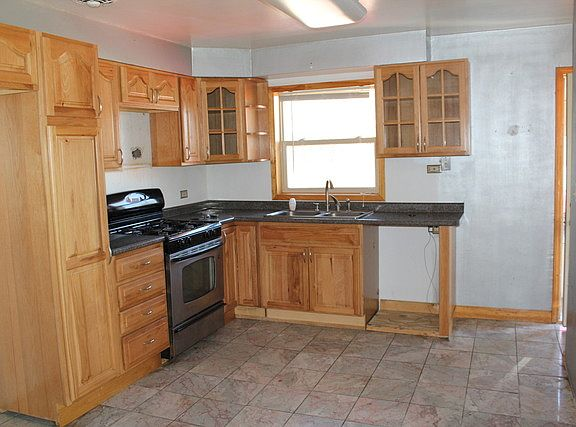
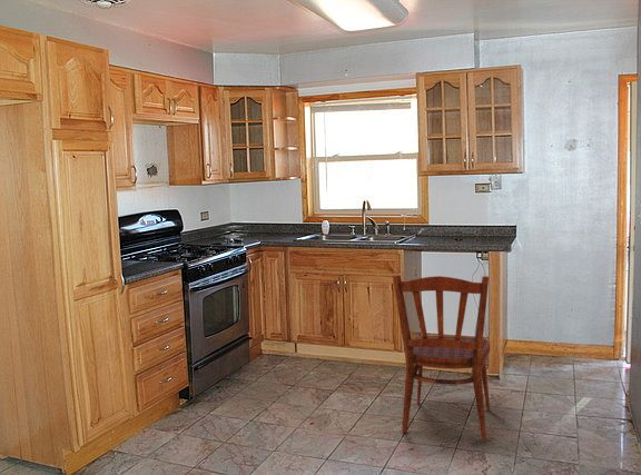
+ dining chair (446, 346)
